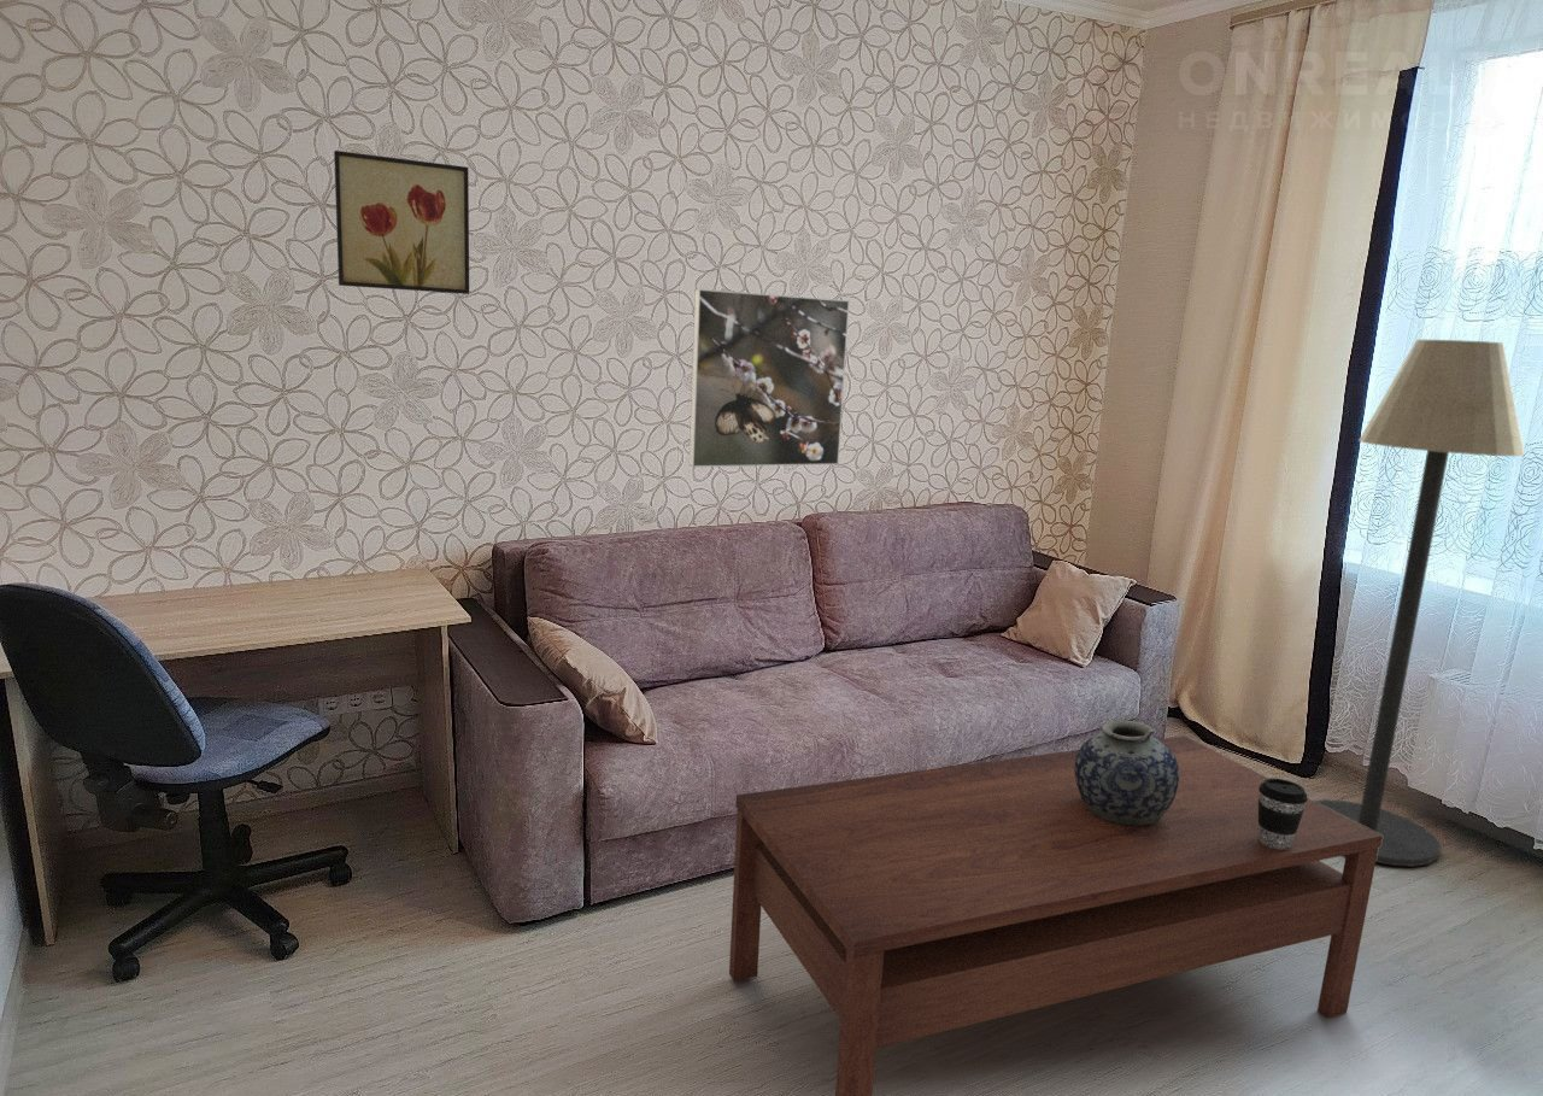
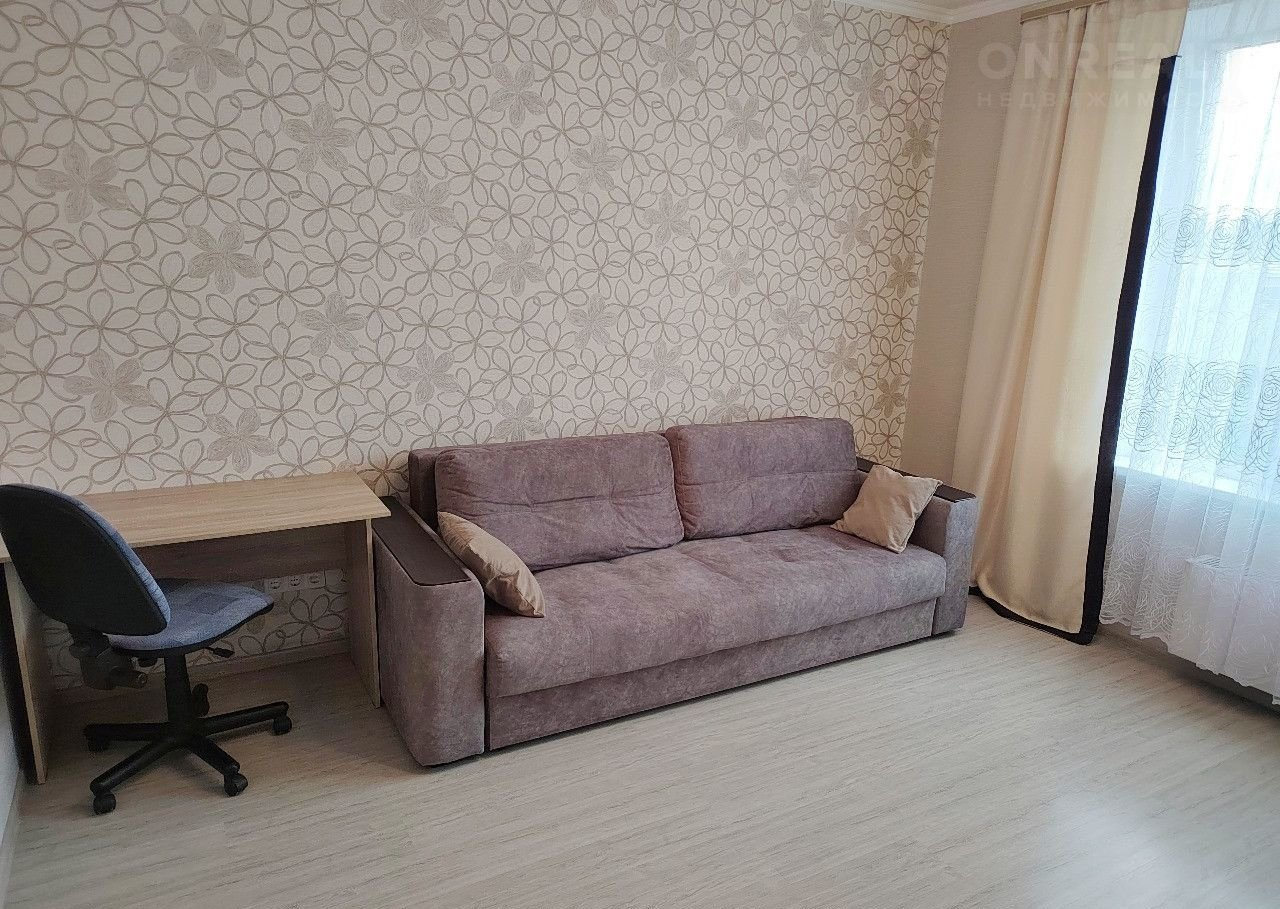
- vase (1126, 768)
- coffee cup (1279, 813)
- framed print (770, 381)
- wall art (404, 225)
- coffee table (1046, 905)
- floor lamp (1409, 600)
